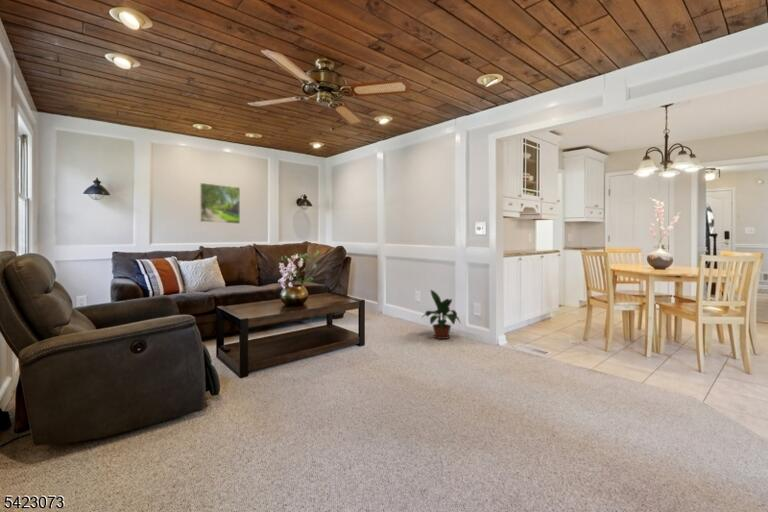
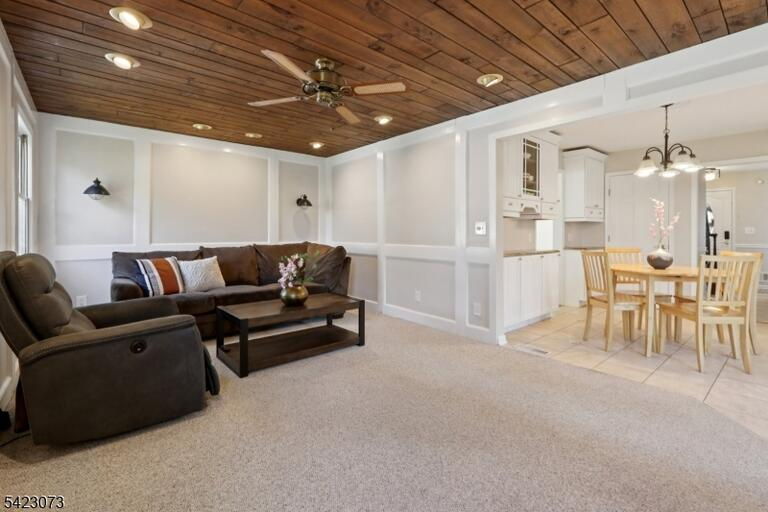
- potted plant (442, 313)
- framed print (220, 204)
